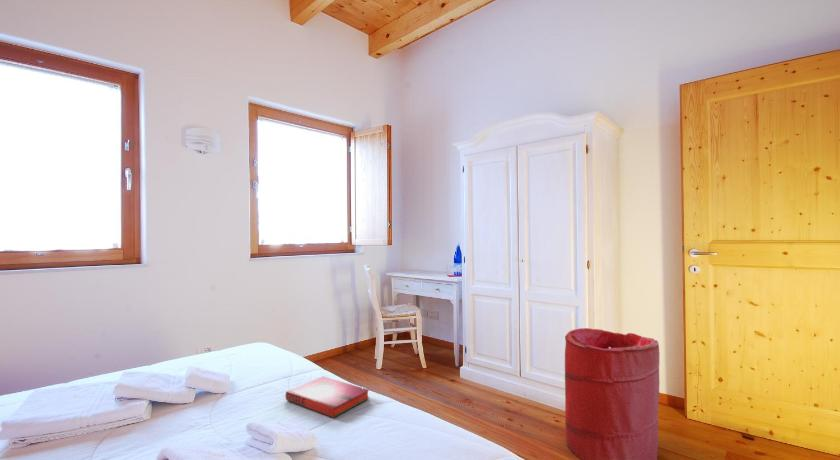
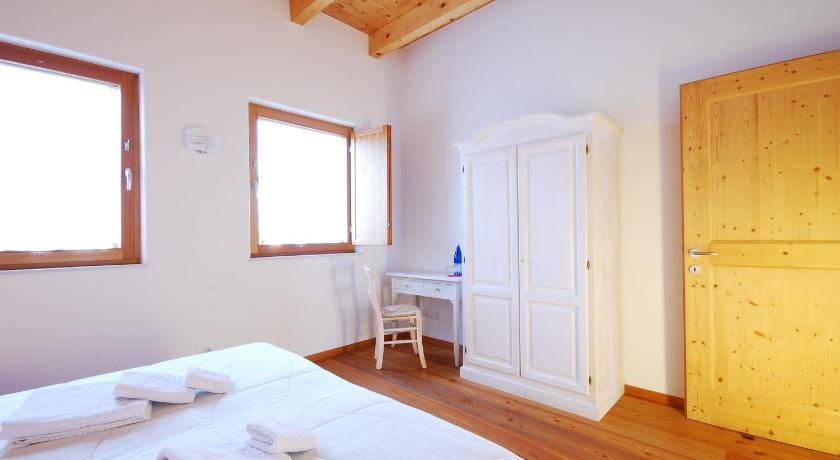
- hardback book (327, 395)
- laundry hamper (610, 390)
